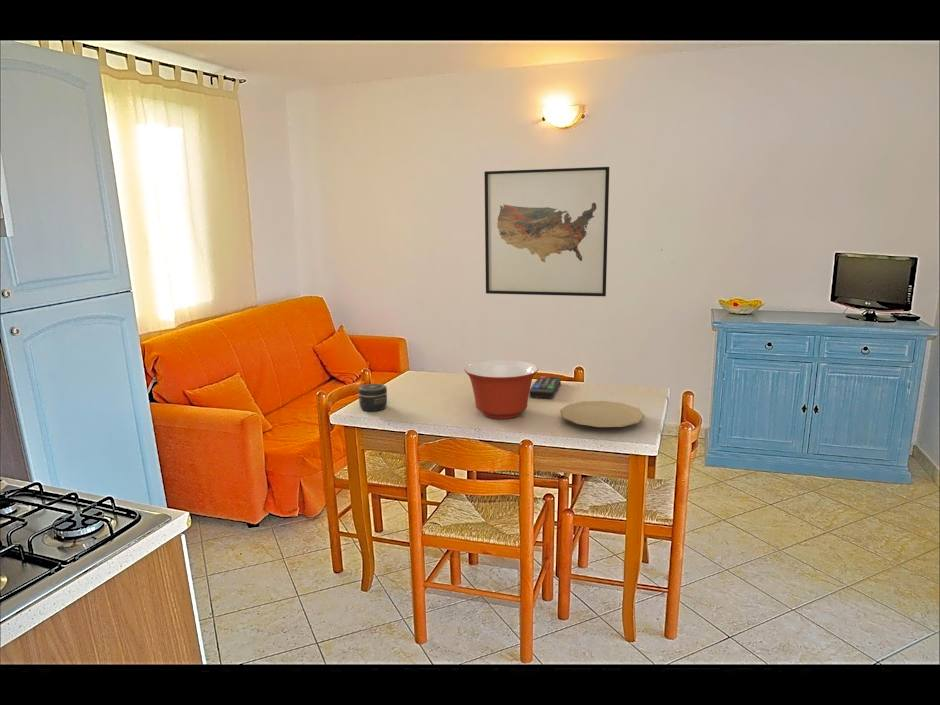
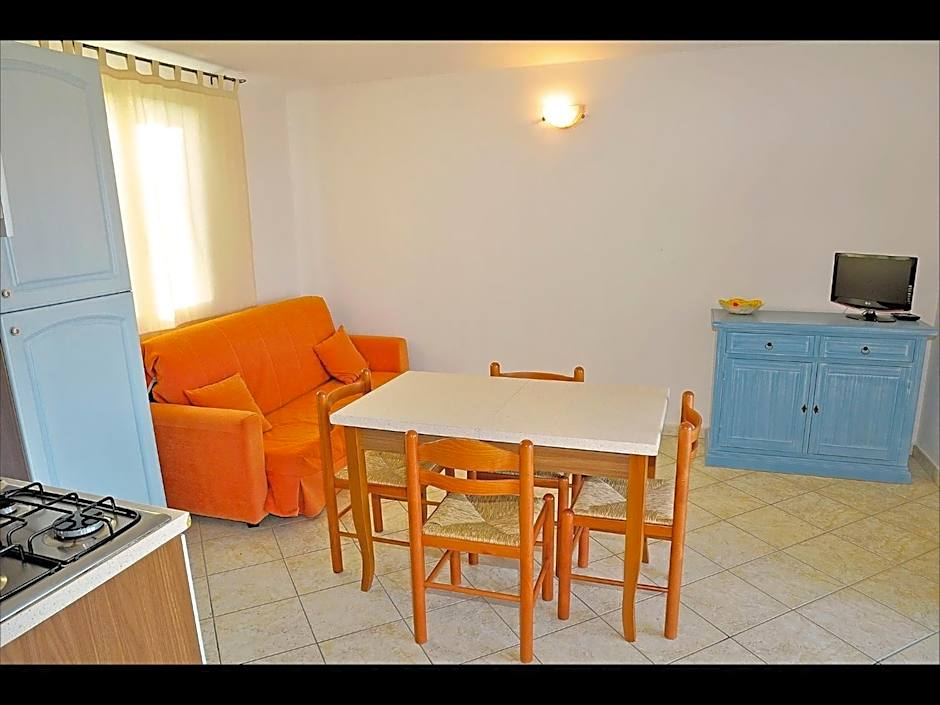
- plate (601, 416)
- jar (373, 397)
- mixing bowl (501, 390)
- wall art (544, 233)
- remote control (545, 386)
